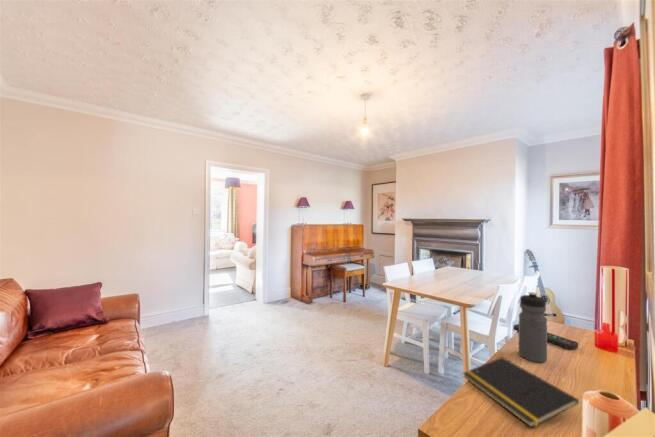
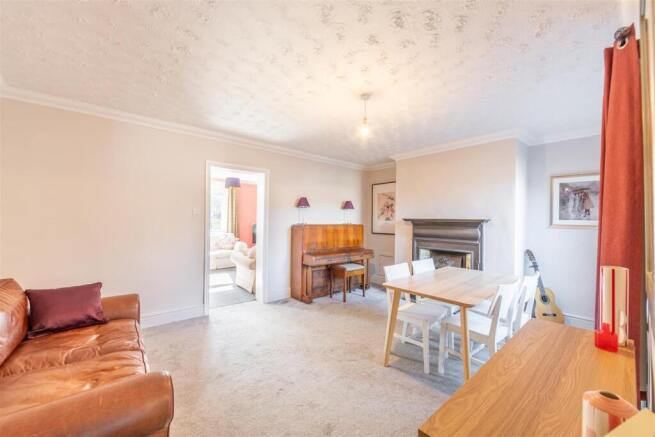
- water bottle (532, 324)
- remote control (547, 335)
- notepad (514, 386)
